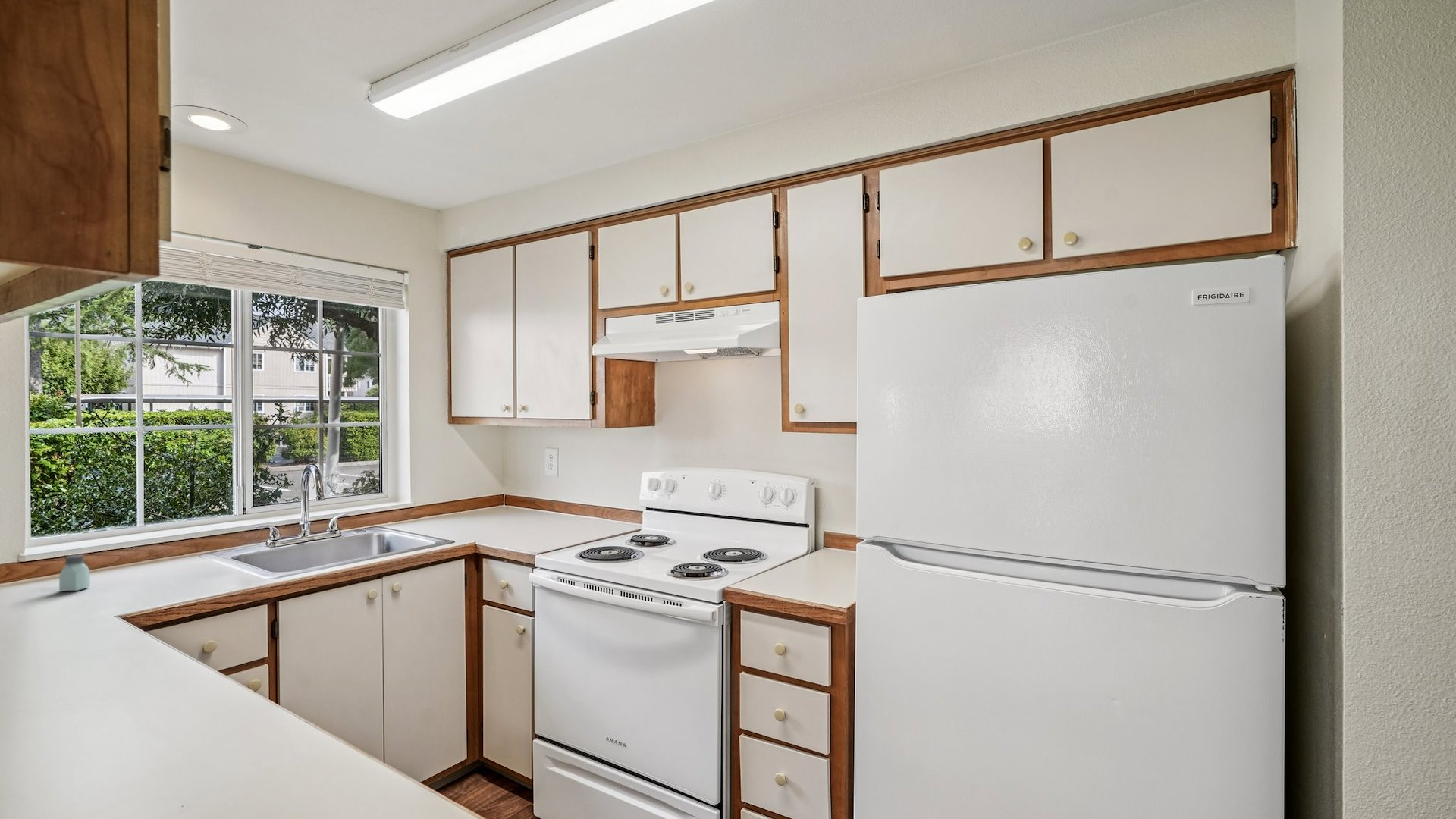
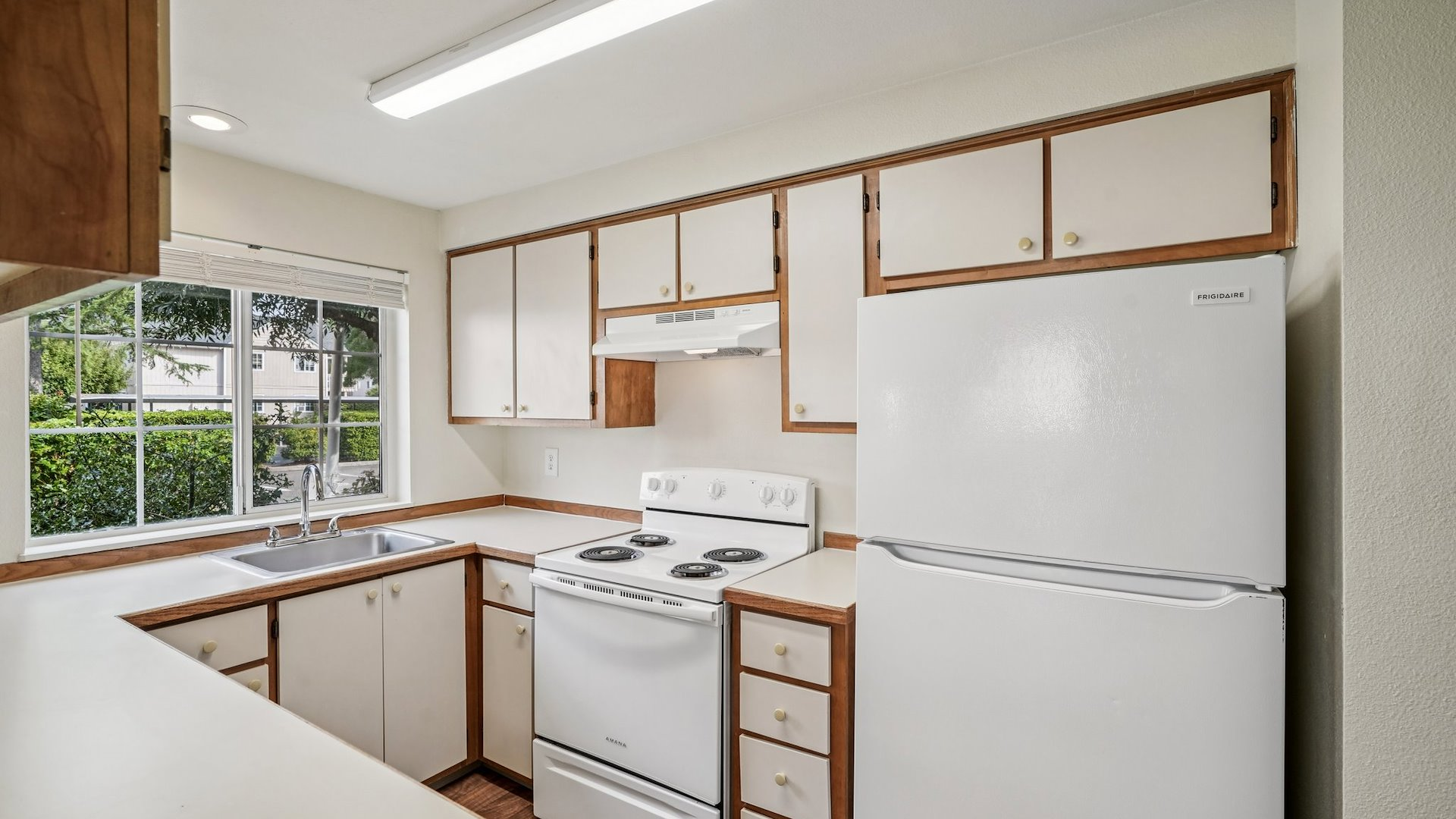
- saltshaker (74, 573)
